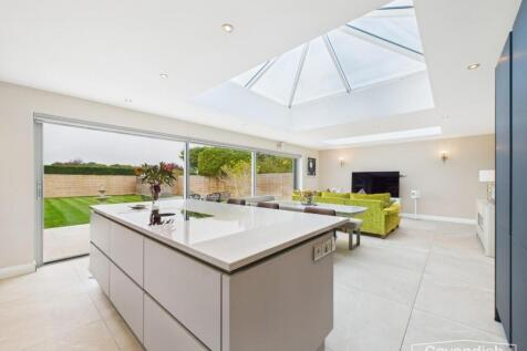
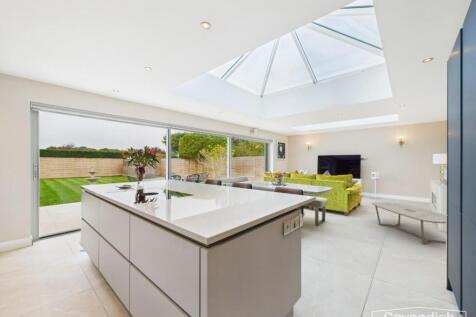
+ coffee table (410, 217)
